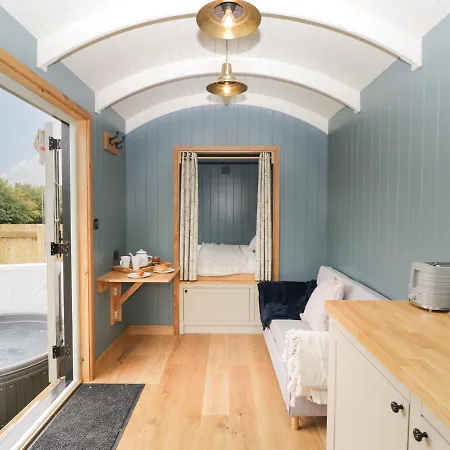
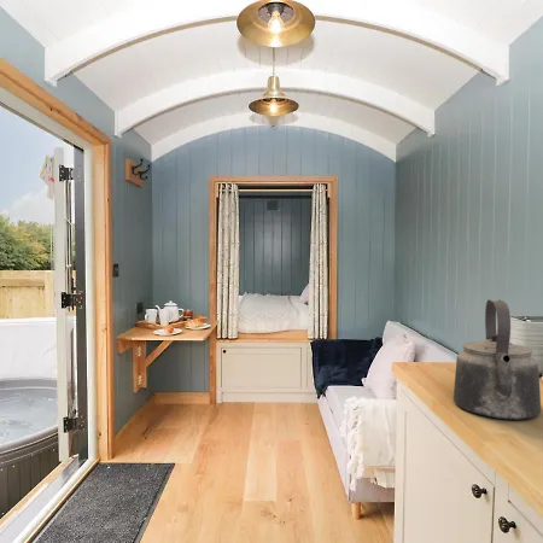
+ kettle (497, 355)
